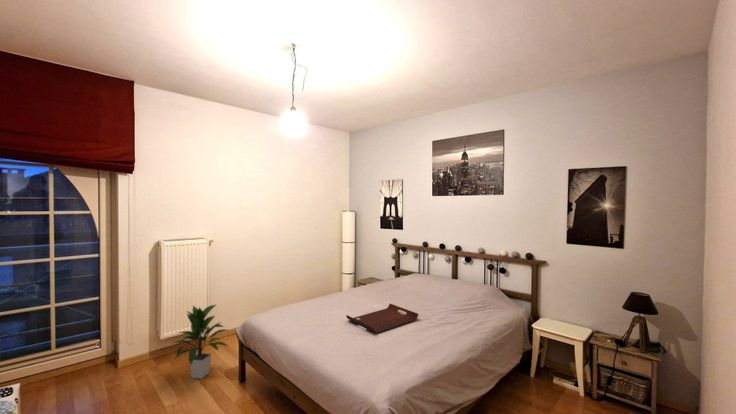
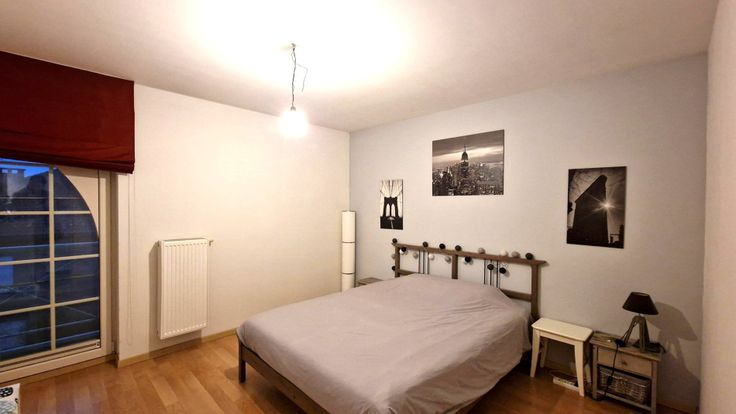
- serving tray (382, 317)
- indoor plant (199, 339)
